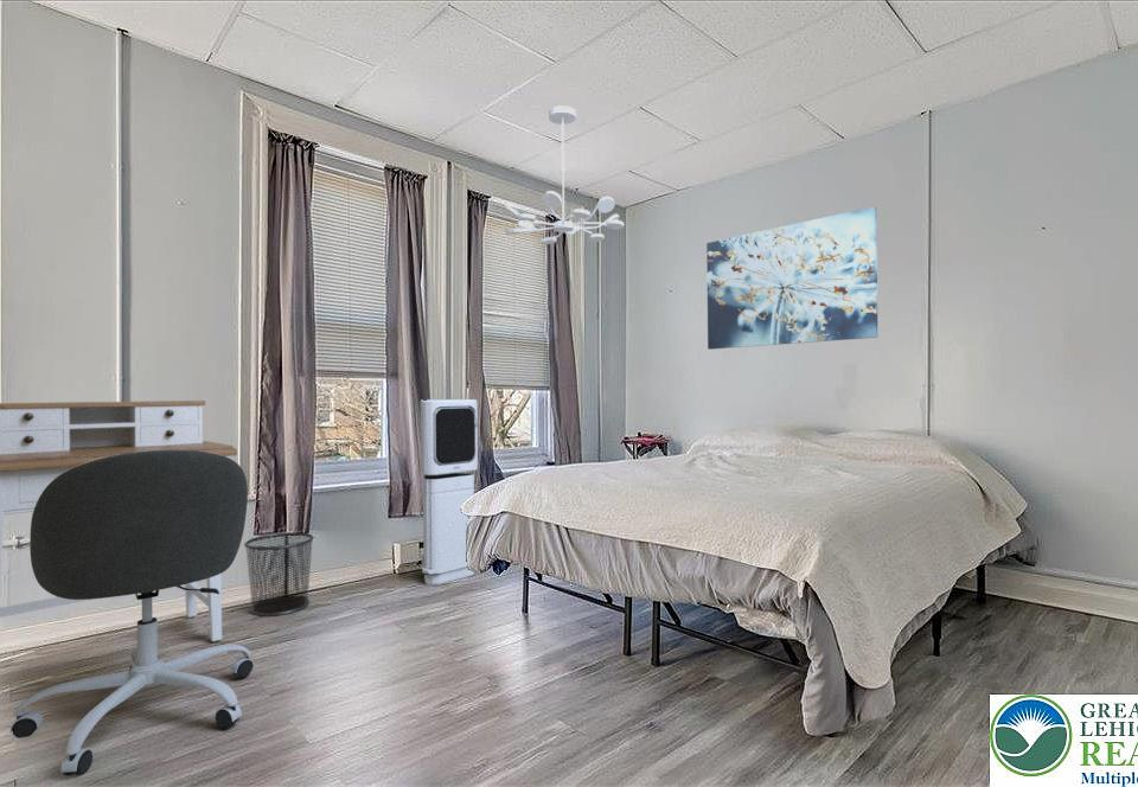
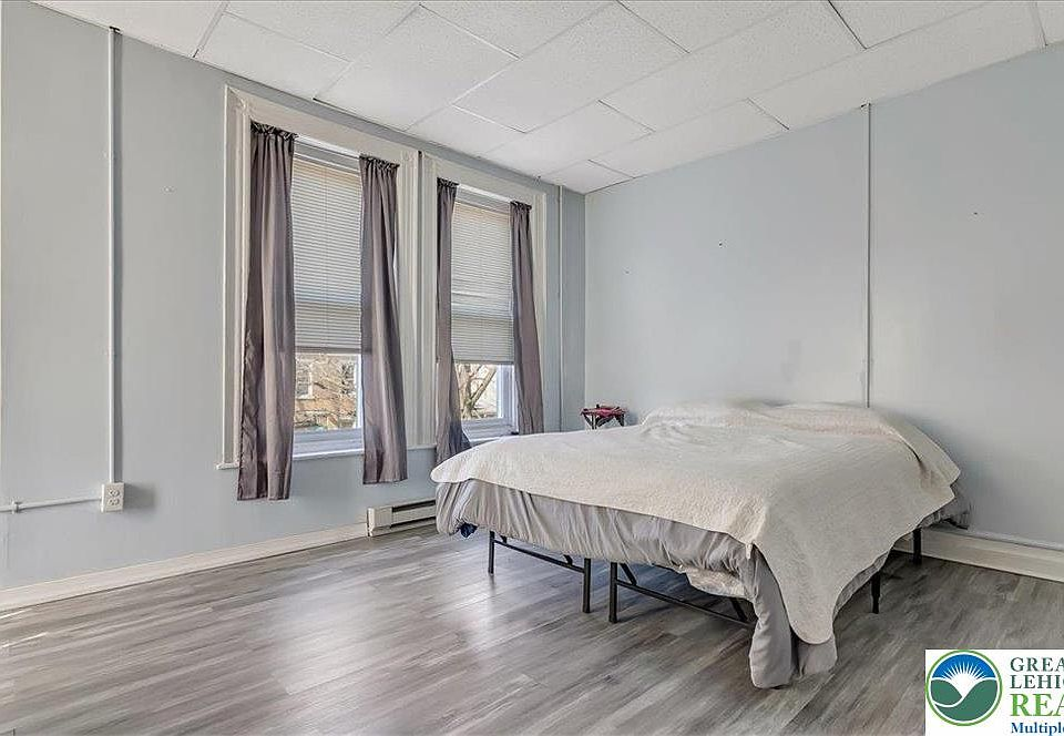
- air purifier (439, 486)
- wall art (784, 284)
- ceiling light (562, 171)
- office chair (146, 577)
- waste bin (280, 572)
- desk (79, 465)
